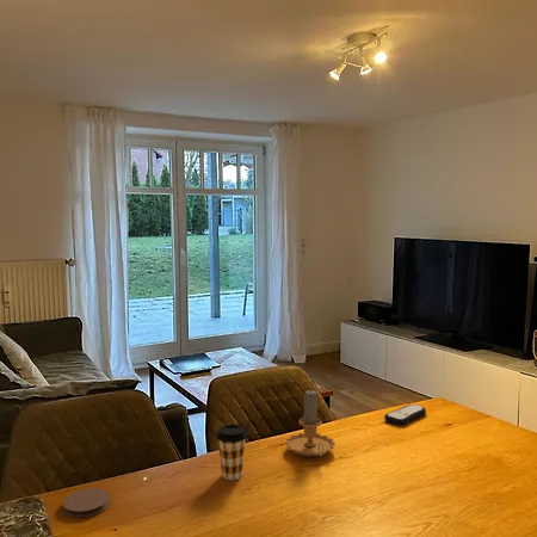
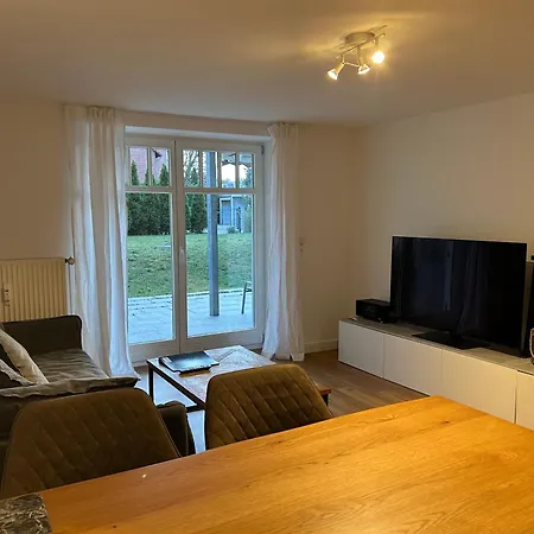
- candle (311, 421)
- coffee cup (232, 452)
- remote control (406, 413)
- coaster (86, 501)
